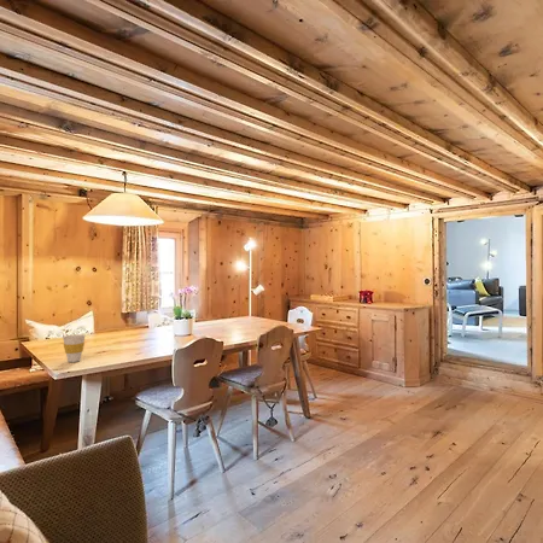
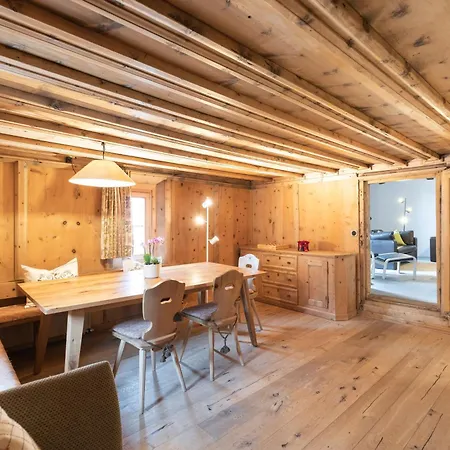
- cup (74, 348)
